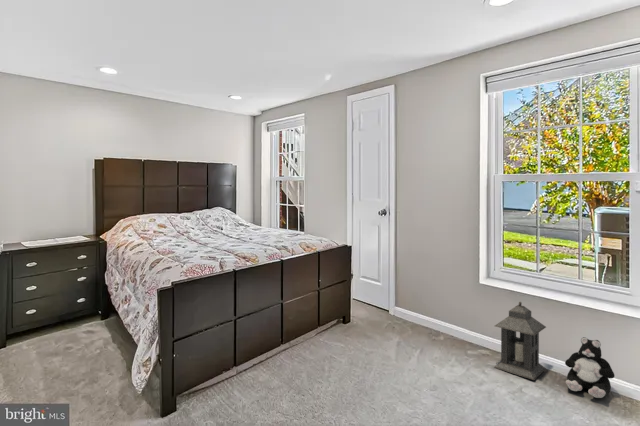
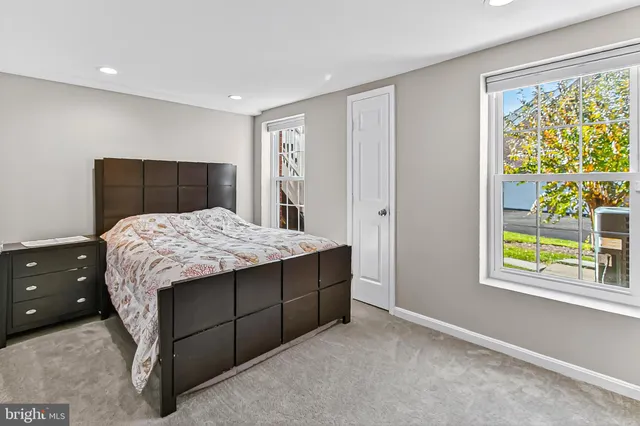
- plush toy (587, 365)
- lantern (520, 334)
